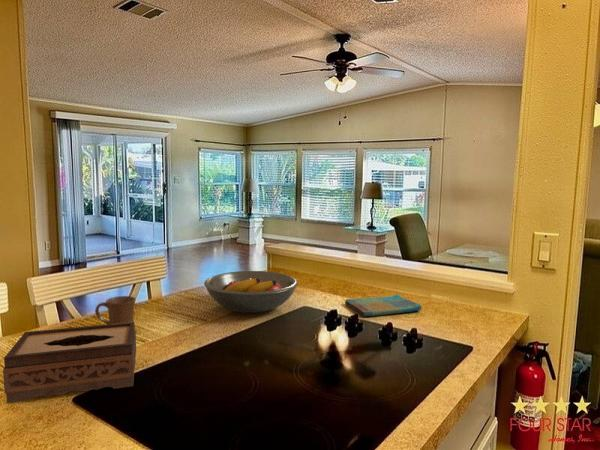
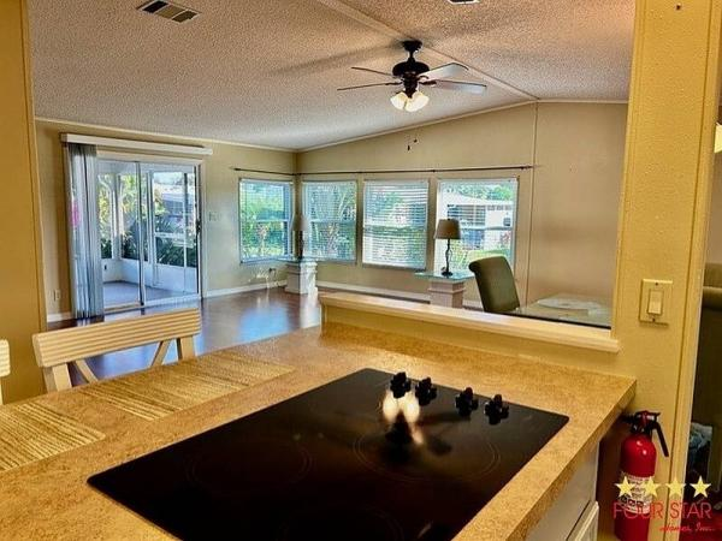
- mug (116, 314)
- dish towel (382, 304)
- fruit bowl (251, 290)
- tissue box (77, 358)
